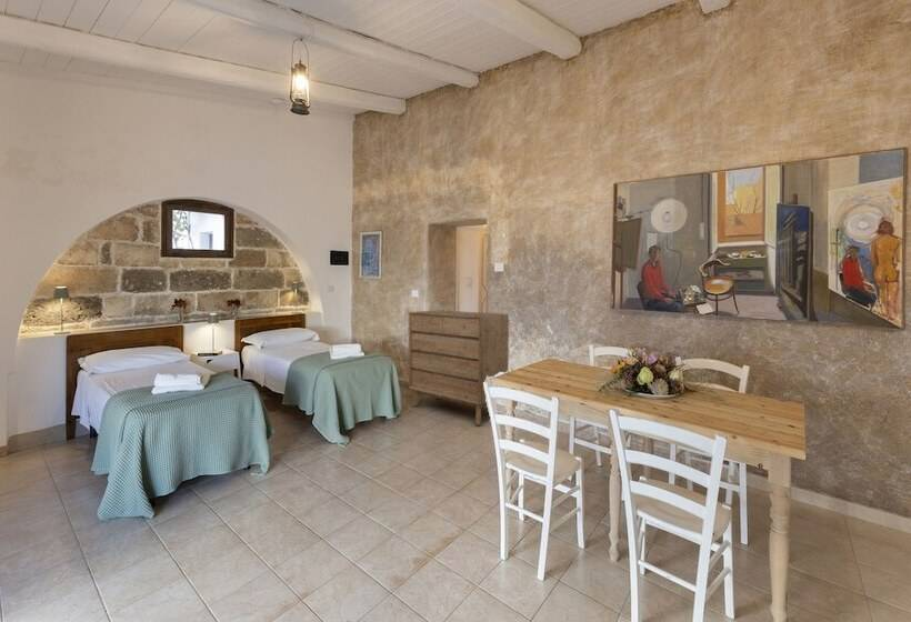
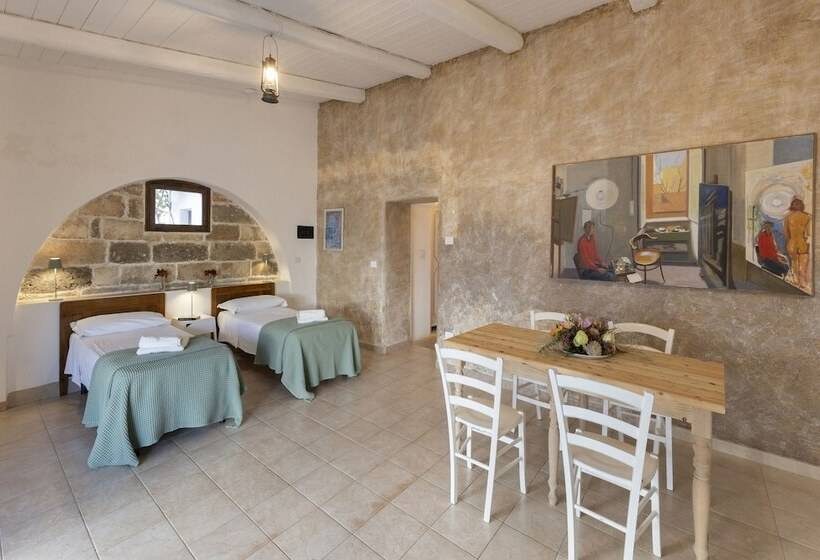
- dresser (456, 362)
